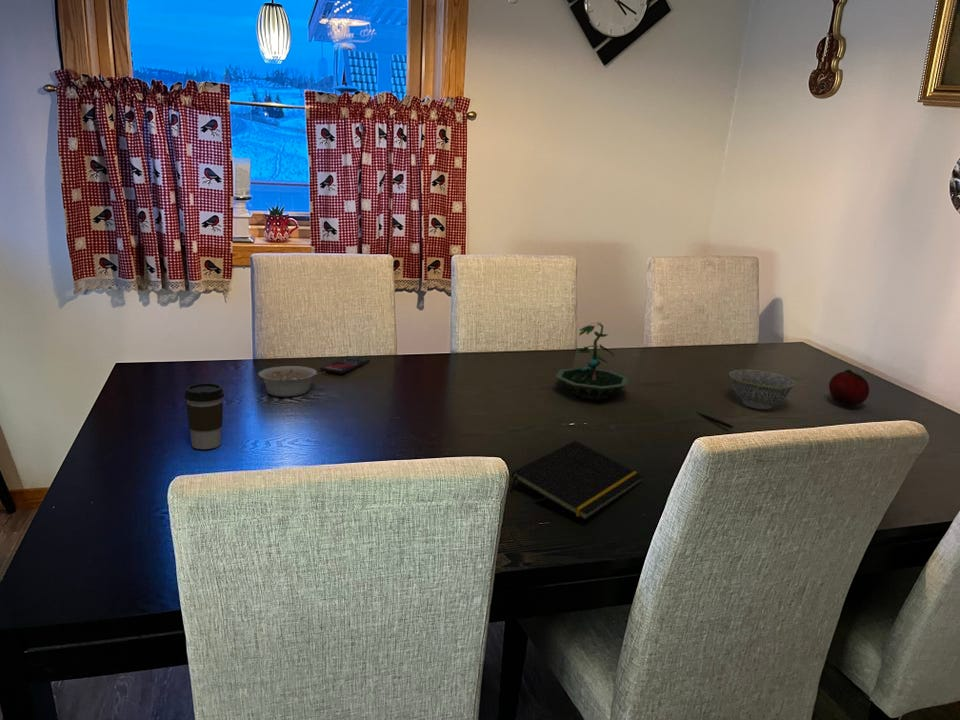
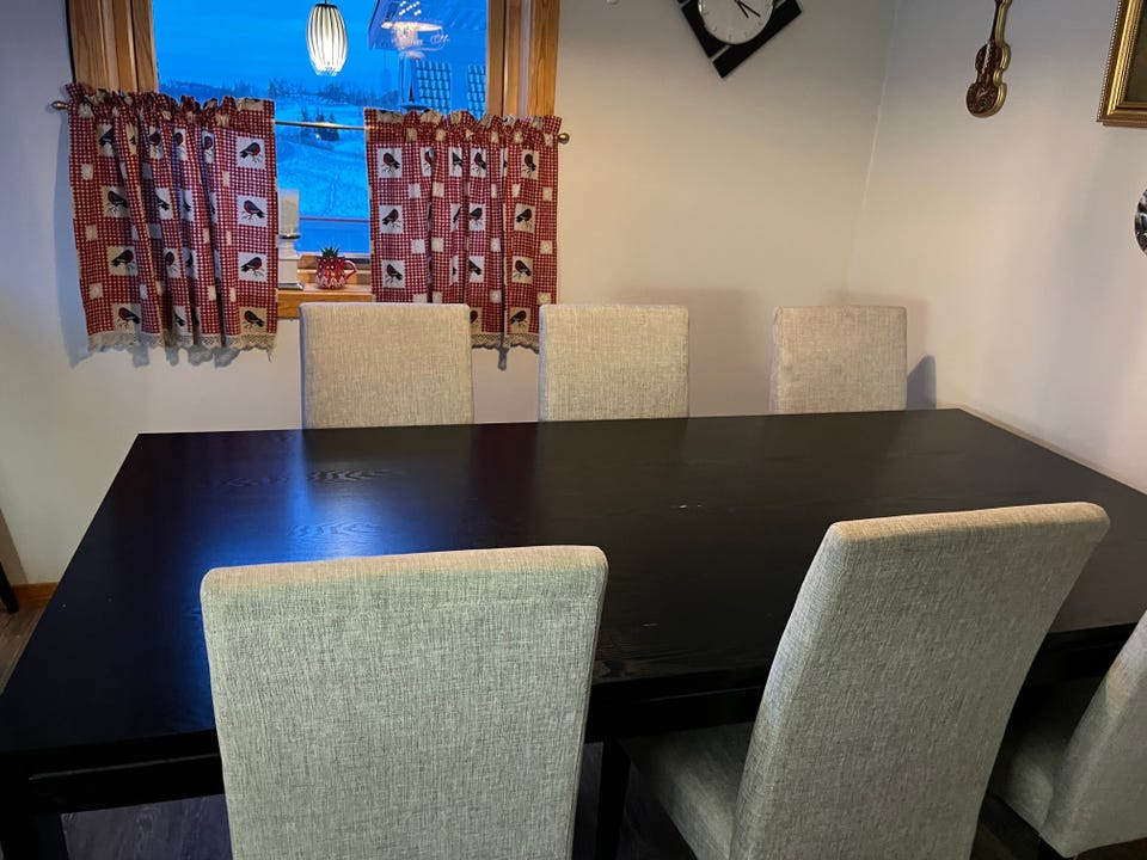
- coffee cup (205, 416)
- smartphone (345, 364)
- legume (290, 380)
- bowl (759, 391)
- notepad (579, 476)
- terrarium (596, 338)
- fruit (849, 387)
- pen (712, 418)
